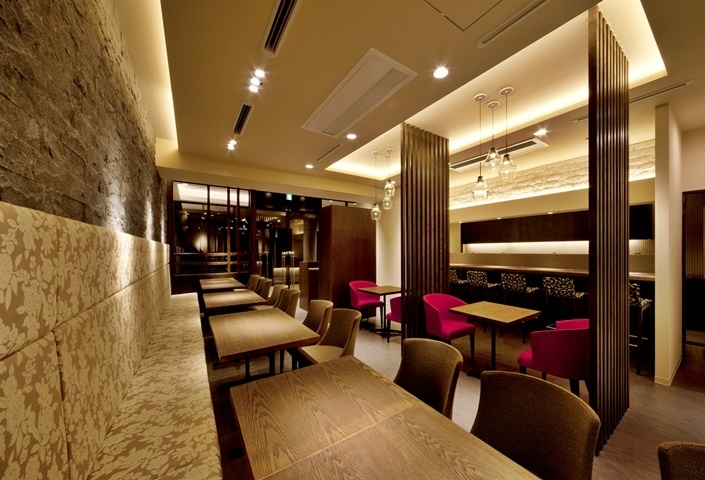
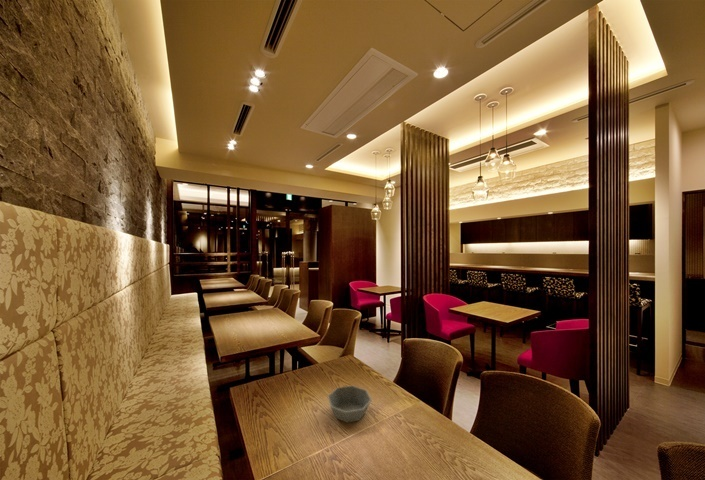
+ bowl (349, 404)
